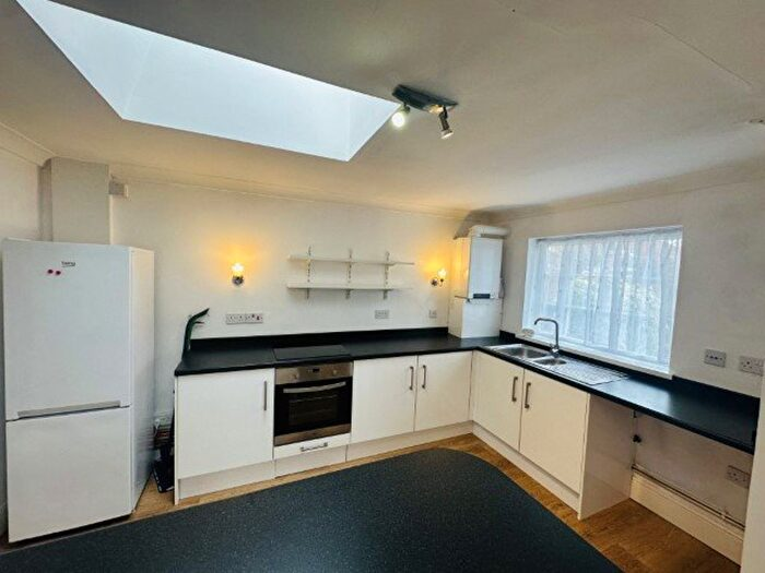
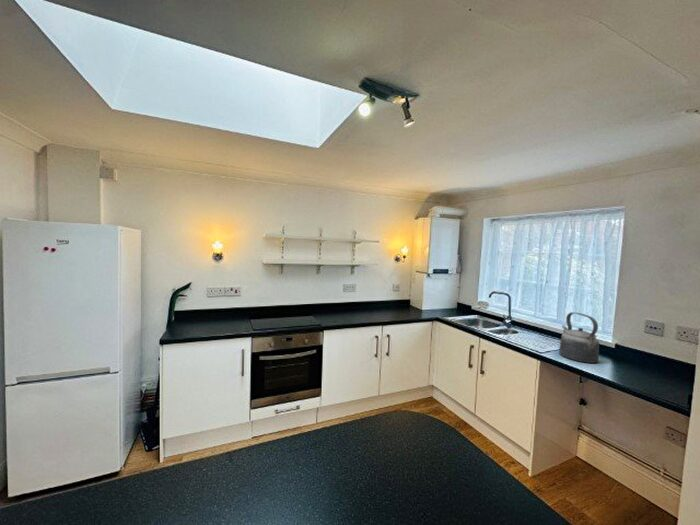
+ kettle (577, 334)
